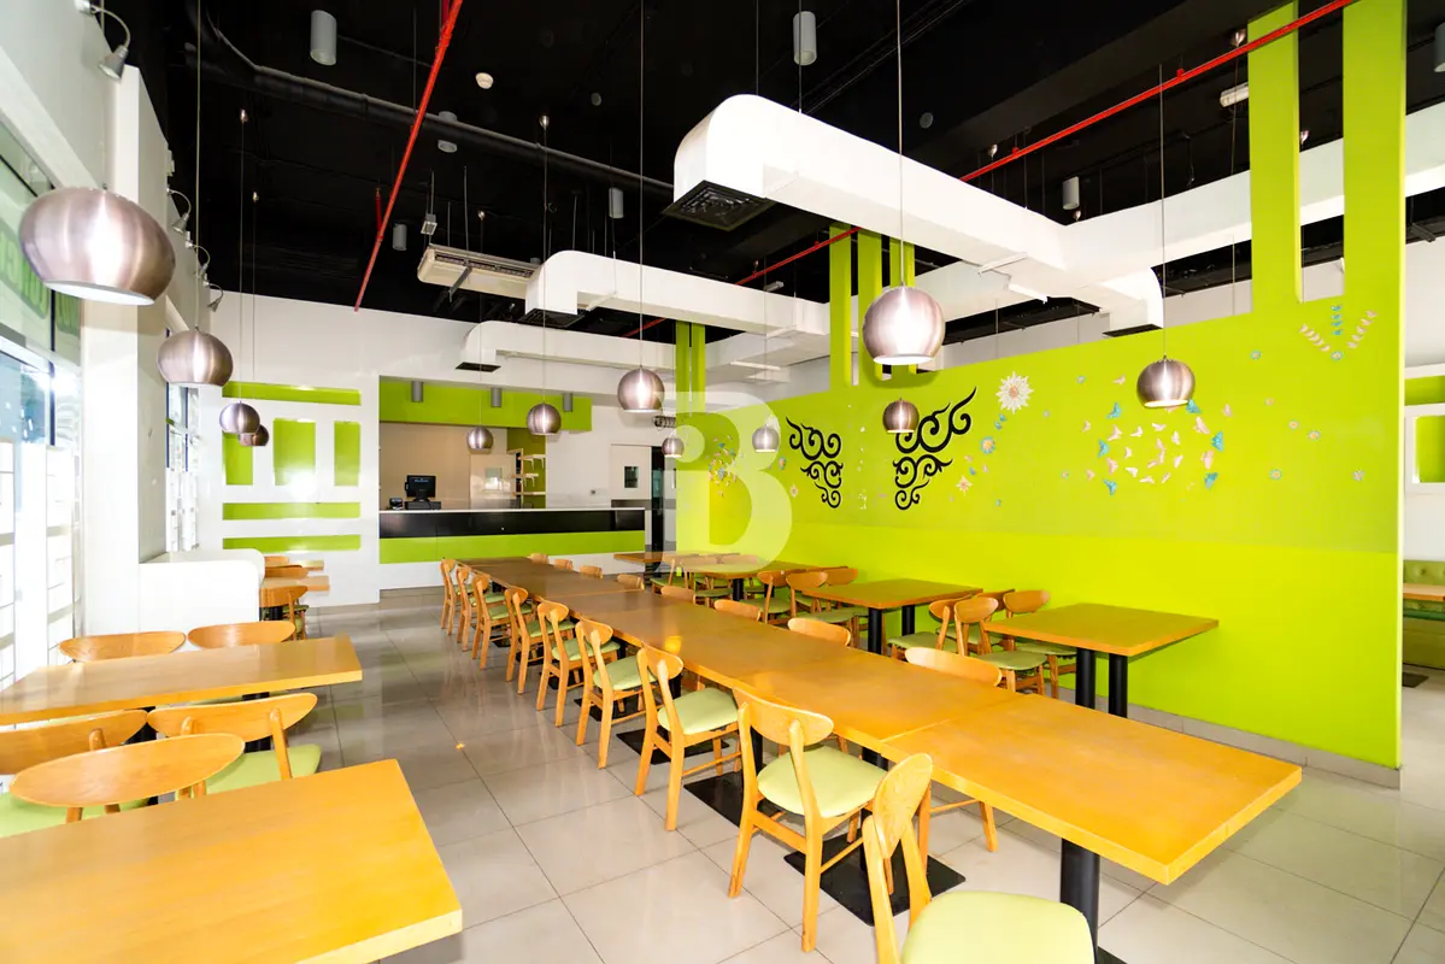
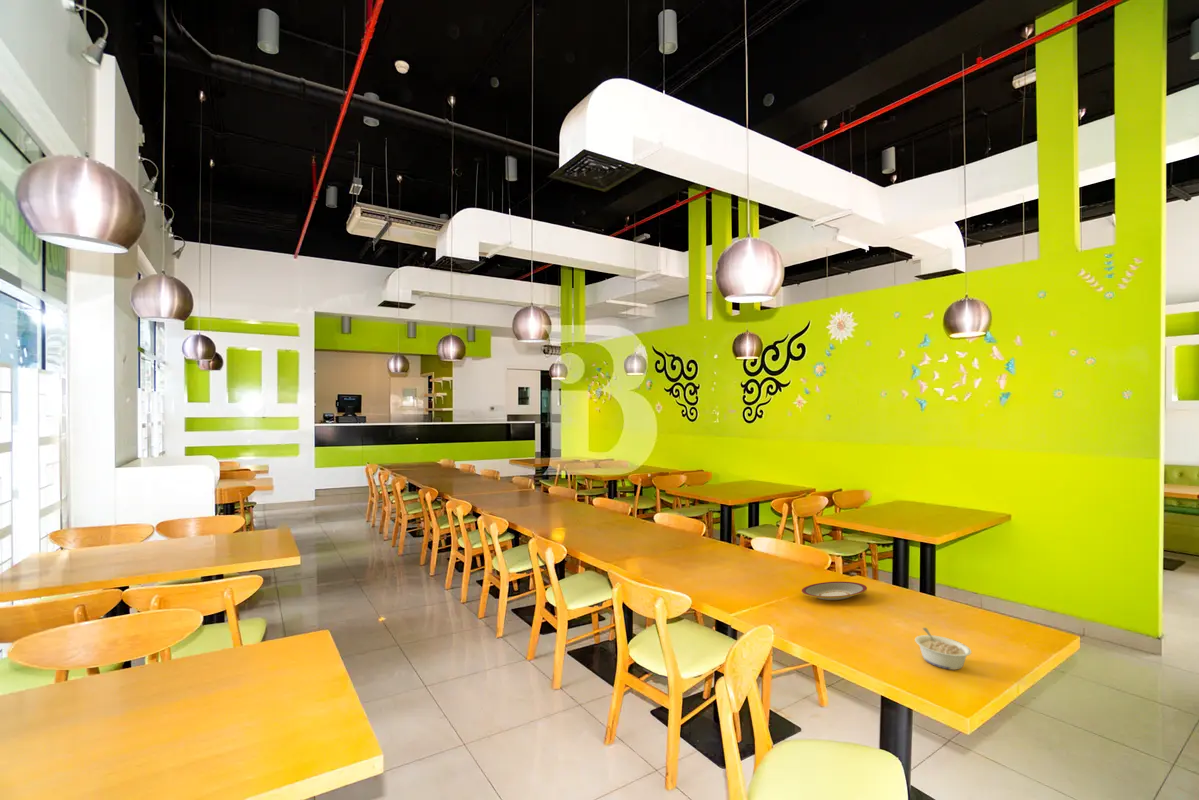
+ legume (940, 651)
+ plate (834, 592)
